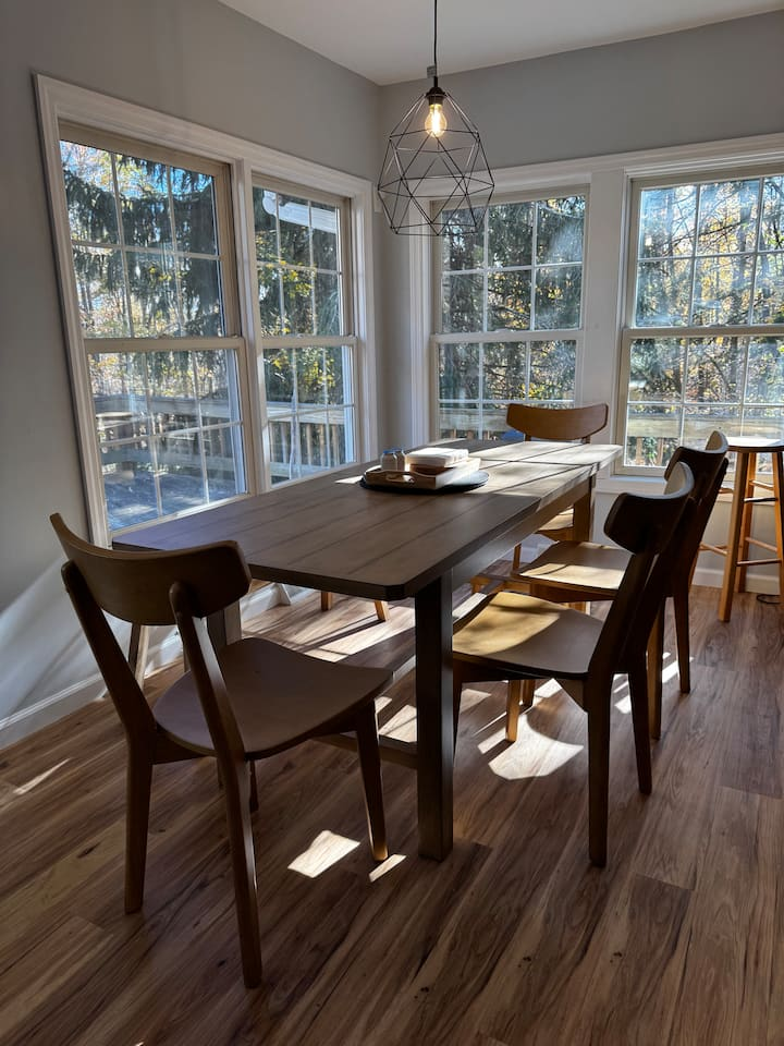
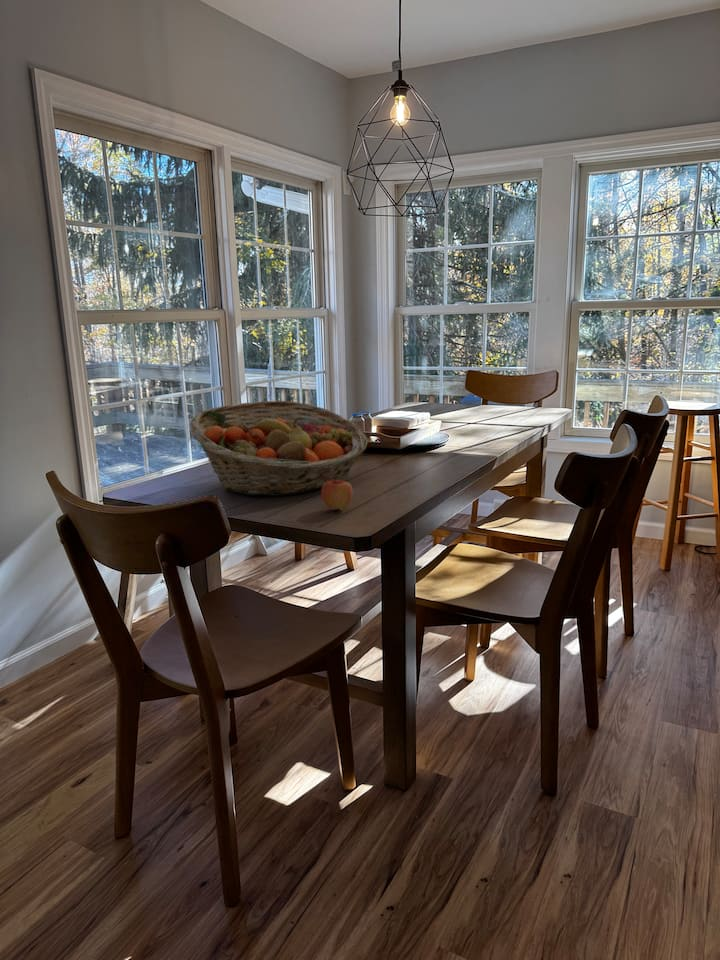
+ fruit basket (281, 444)
+ apple (336, 493)
